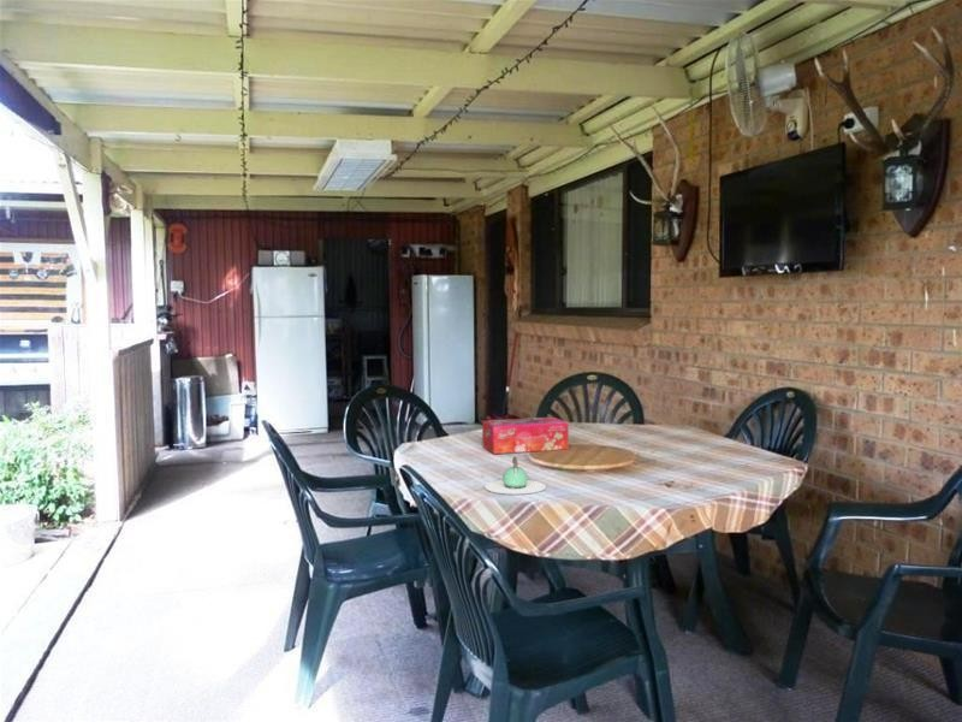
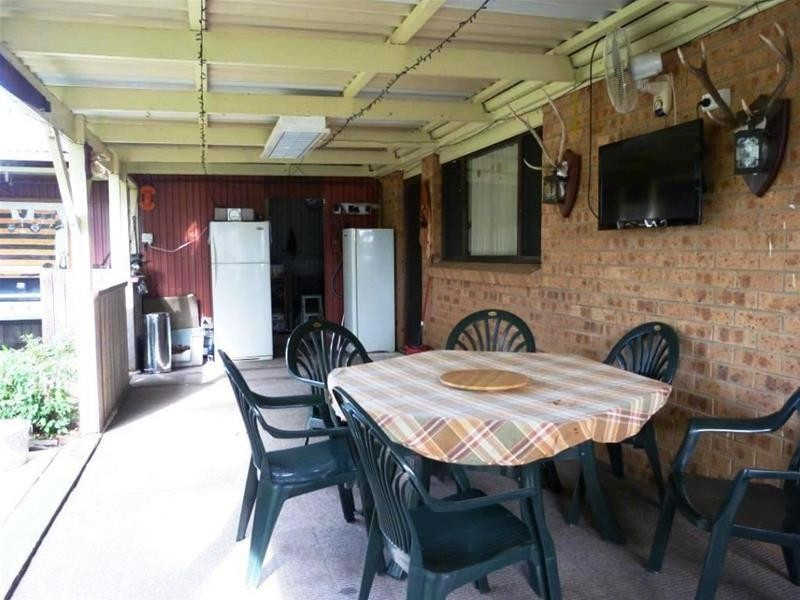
- tissue box (524, 434)
- teapot (515, 472)
